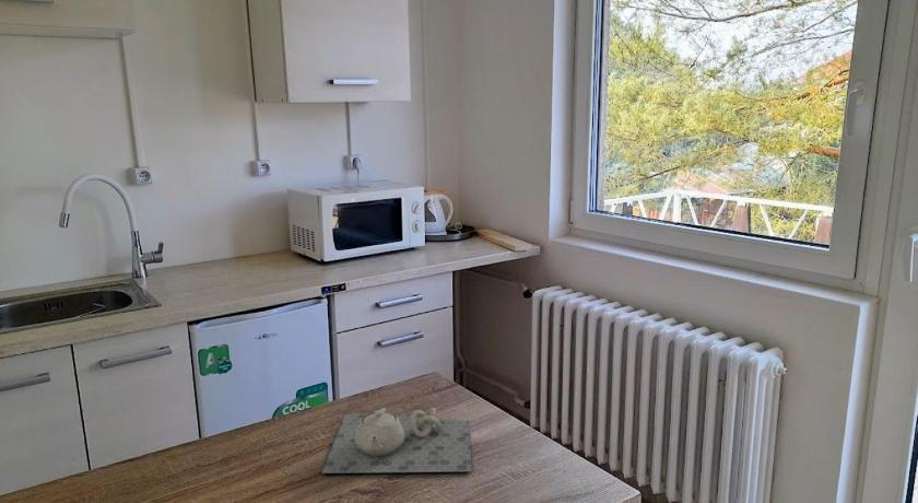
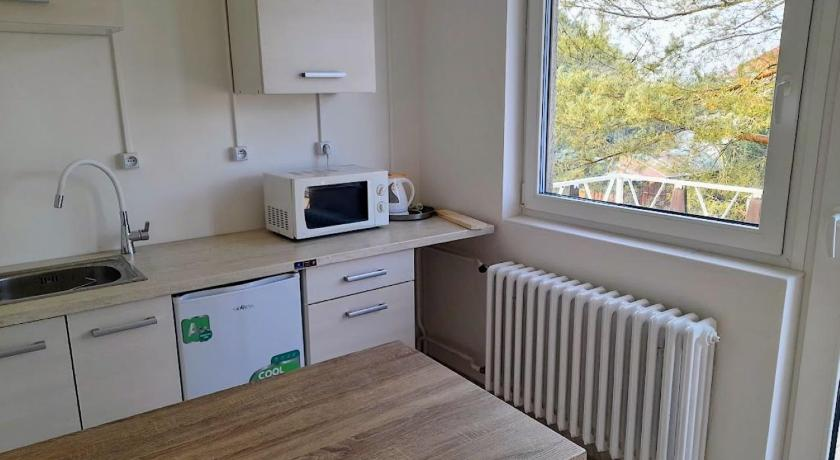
- teapot (402, 420)
